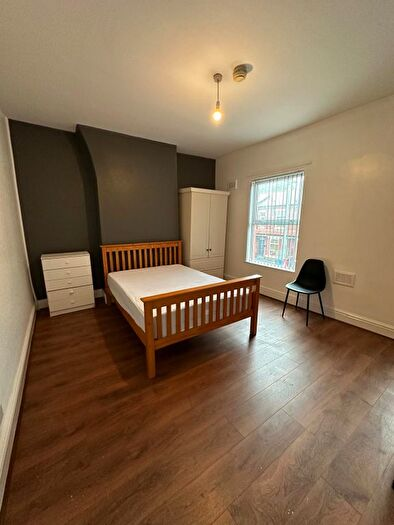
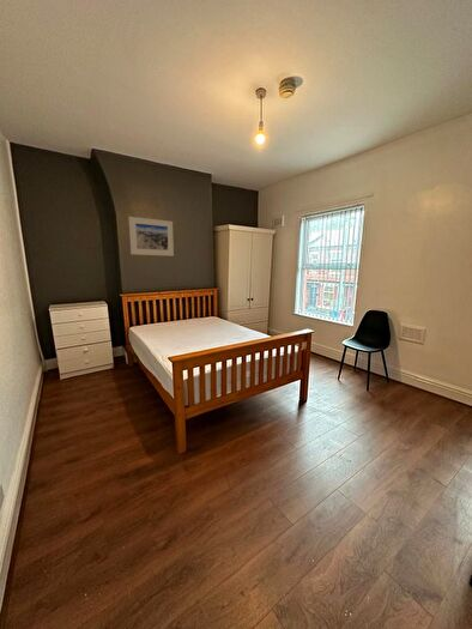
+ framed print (152, 237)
